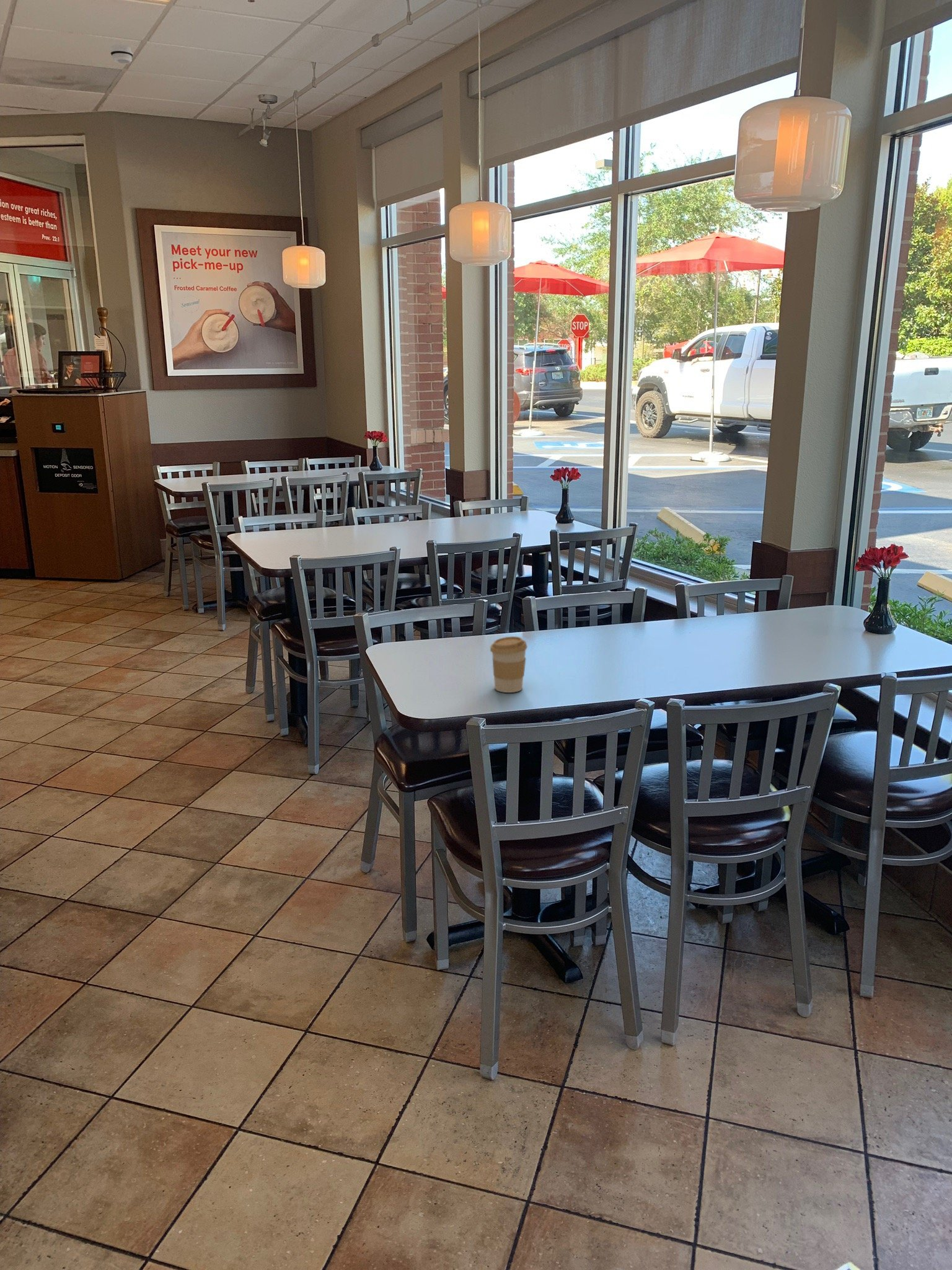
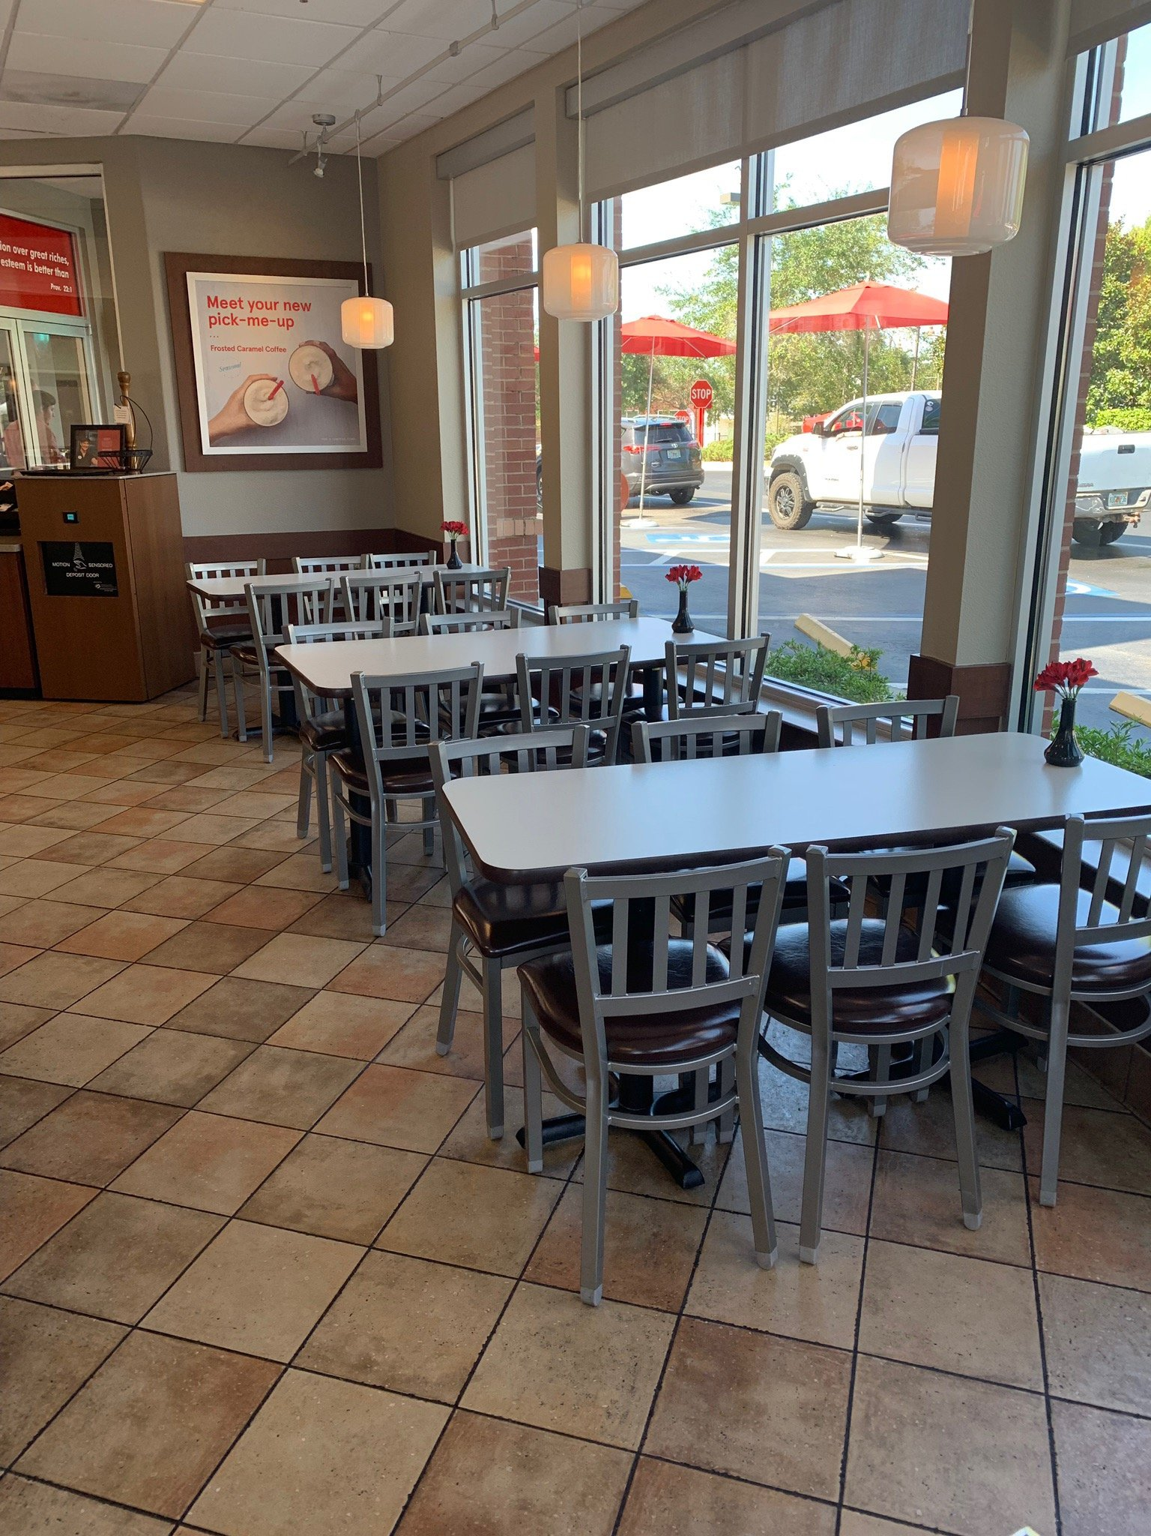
- smoke detector (121, 54)
- coffee cup (508, 664)
